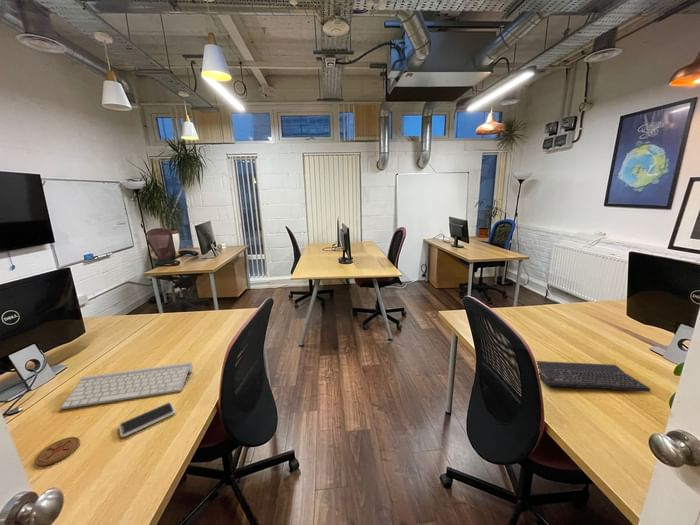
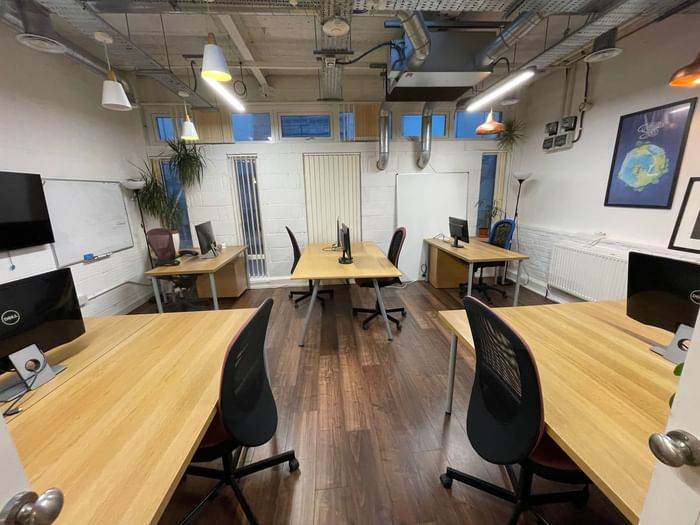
- smartphone (148, 418)
- coaster (58, 450)
- keyboard (584, 373)
- keyboard (132, 382)
